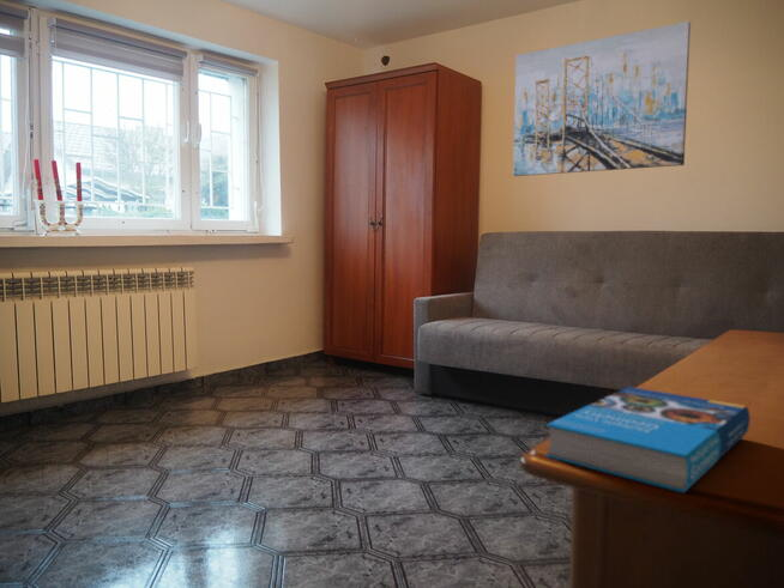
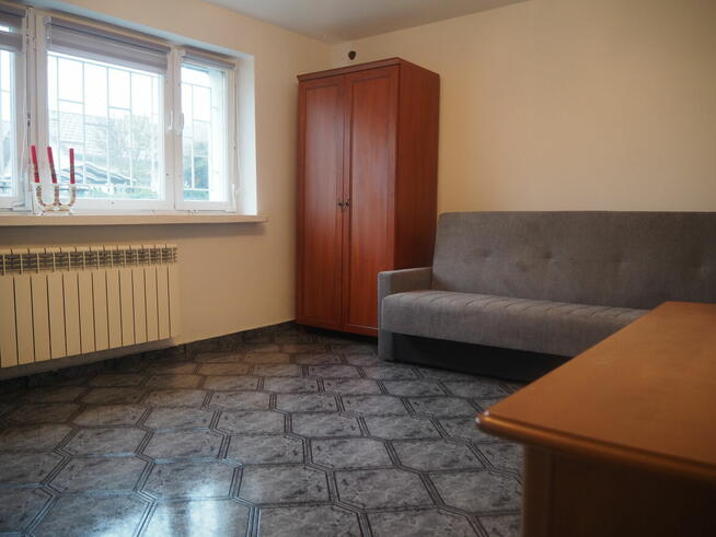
- book (653, 430)
- wall art (593, 105)
